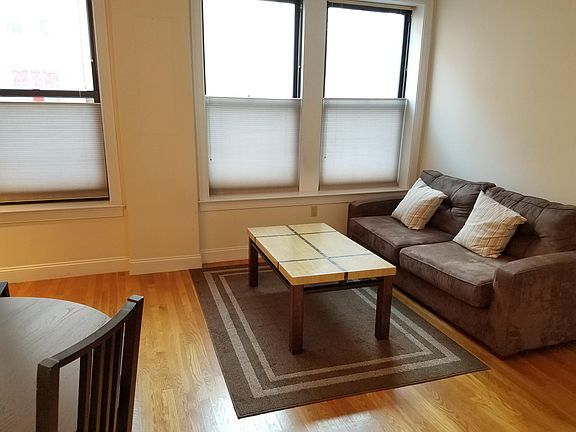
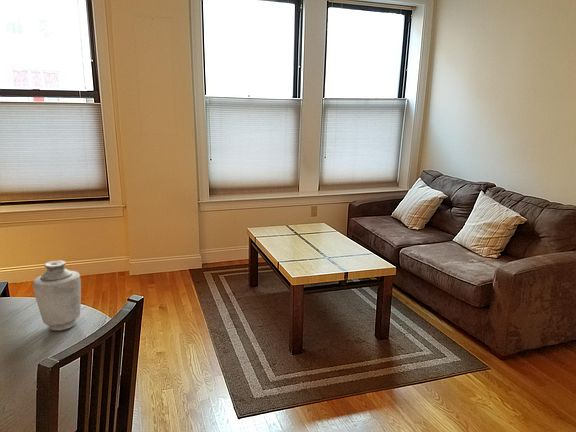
+ vase (58, 294)
